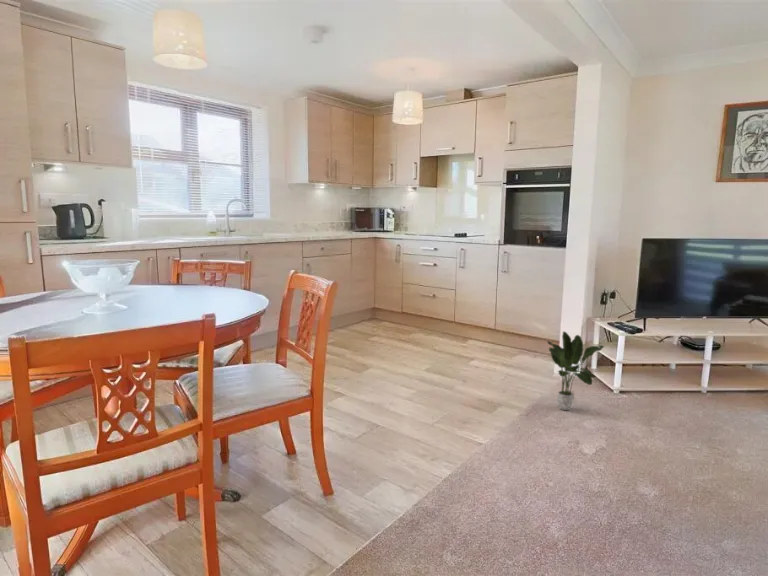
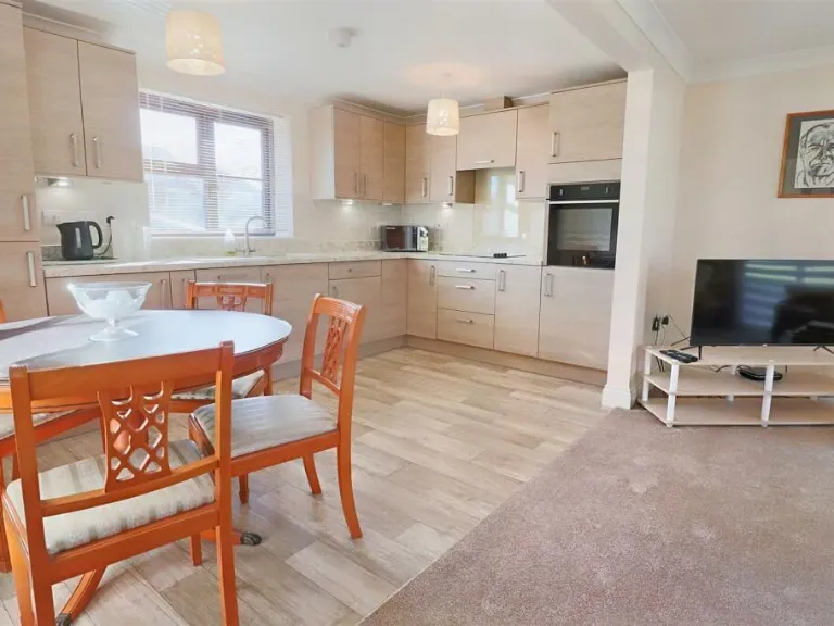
- potted plant (572, 371)
